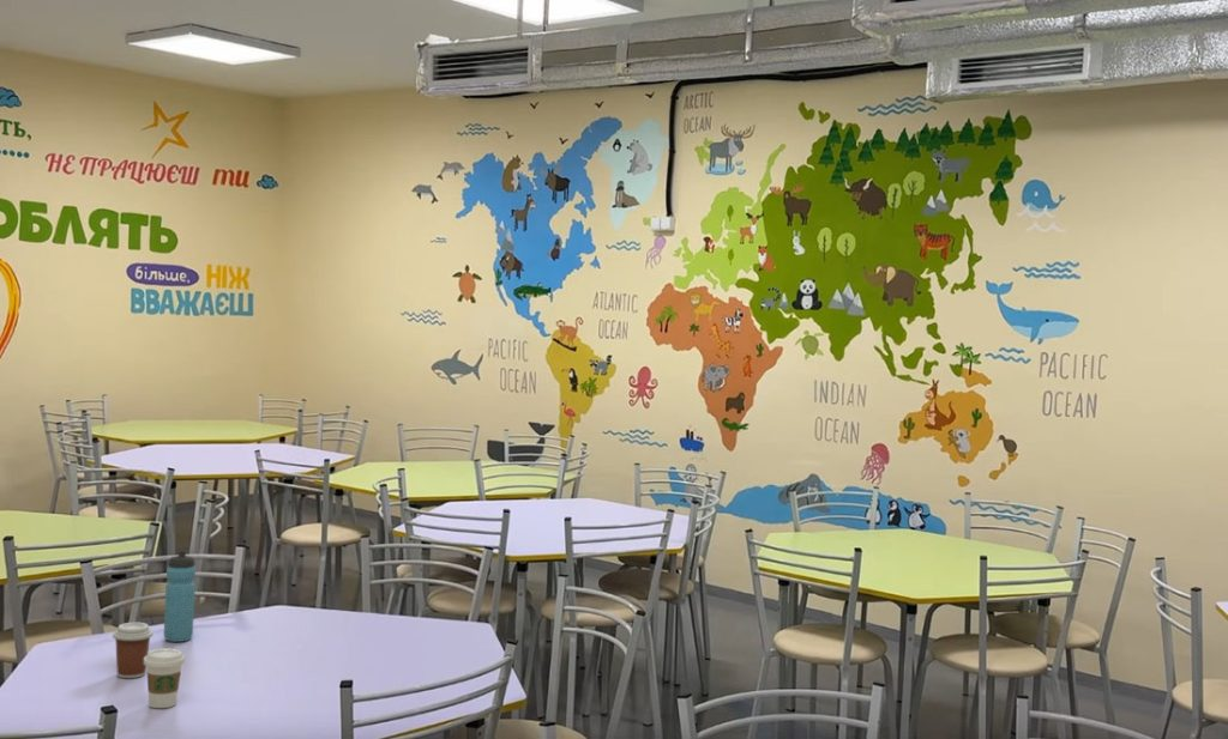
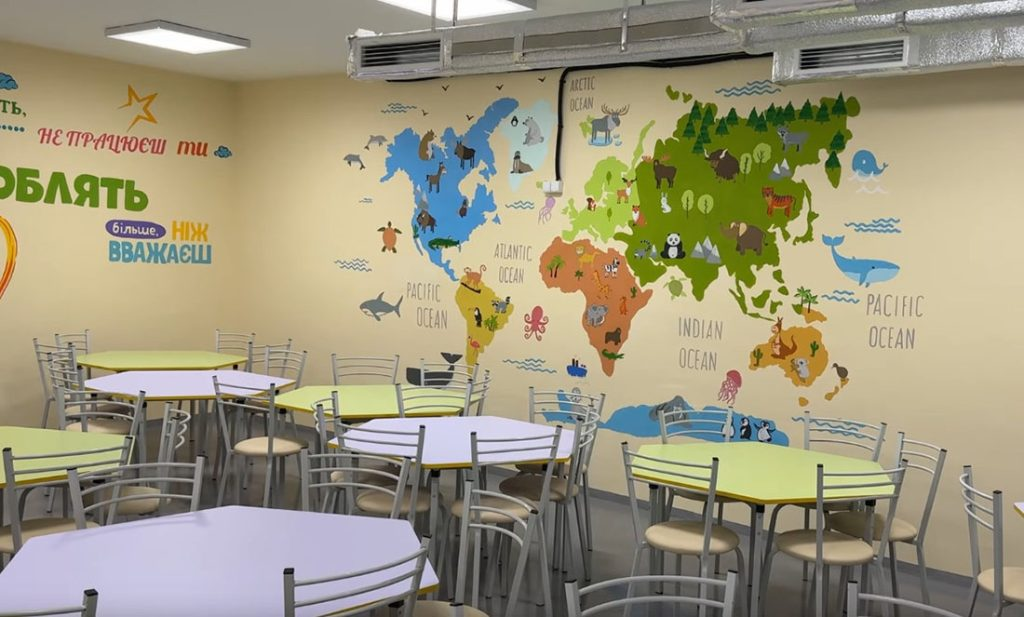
- water bottle (180, 594)
- coffee cup (132, 649)
- coffee cup (163, 678)
